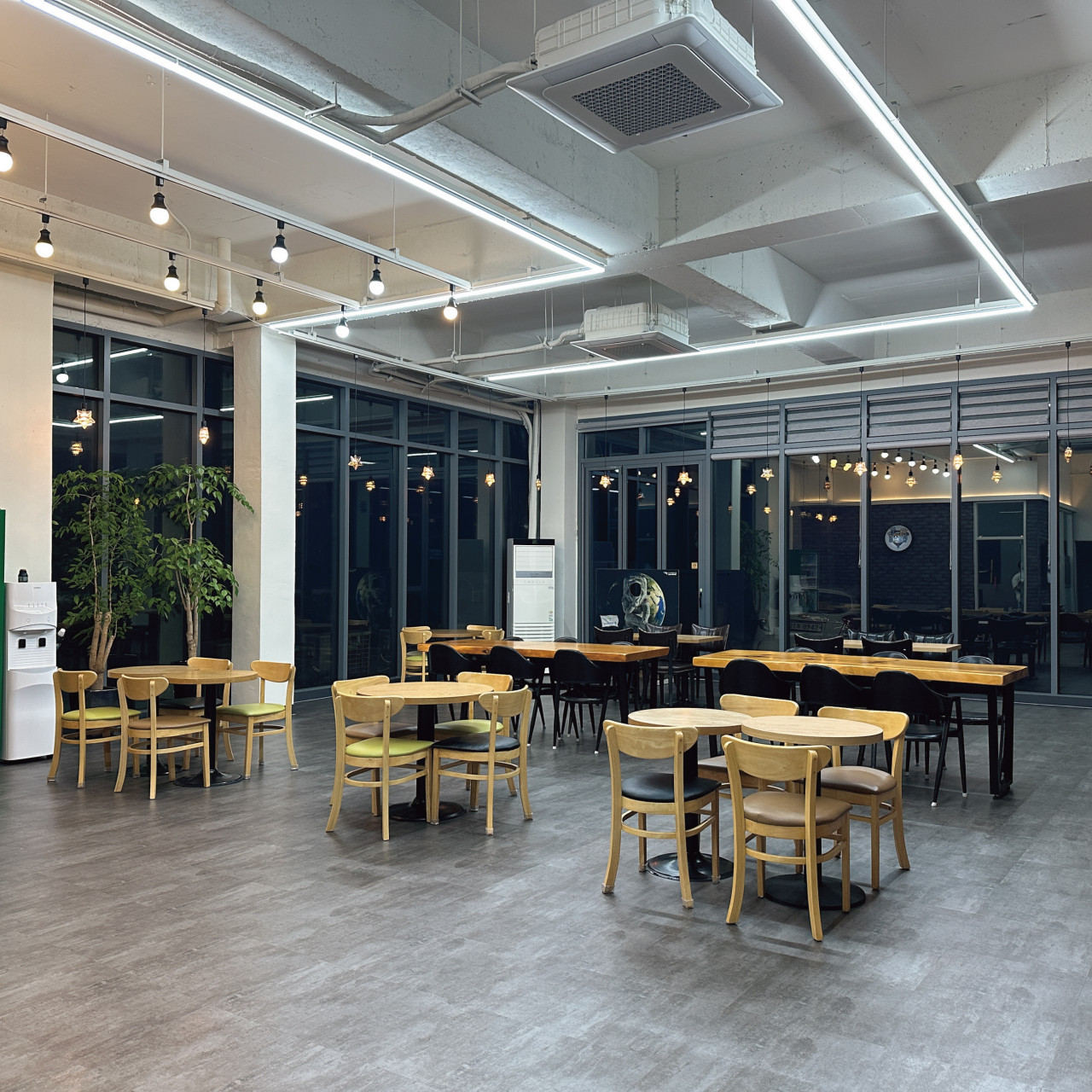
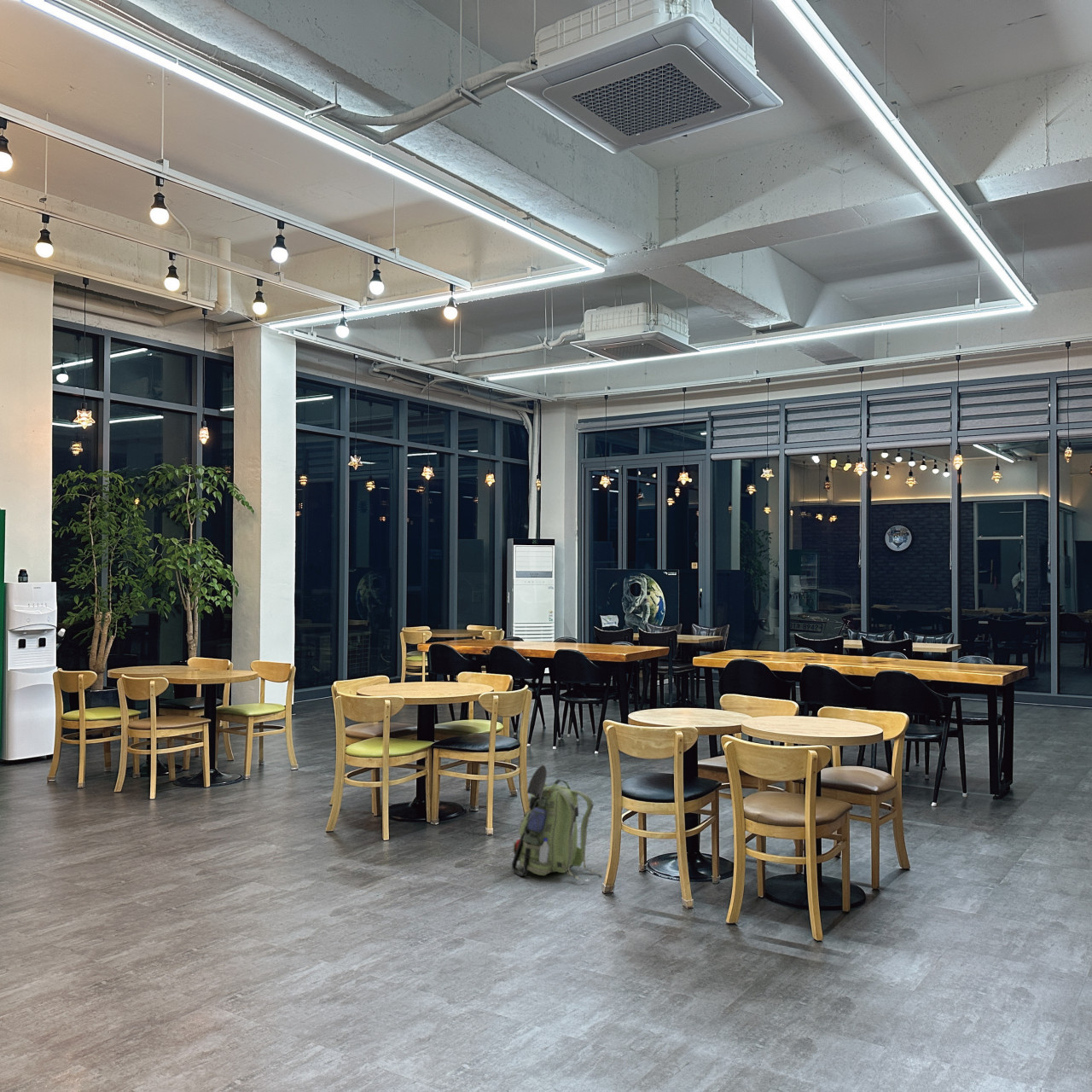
+ backpack (555, 817)
